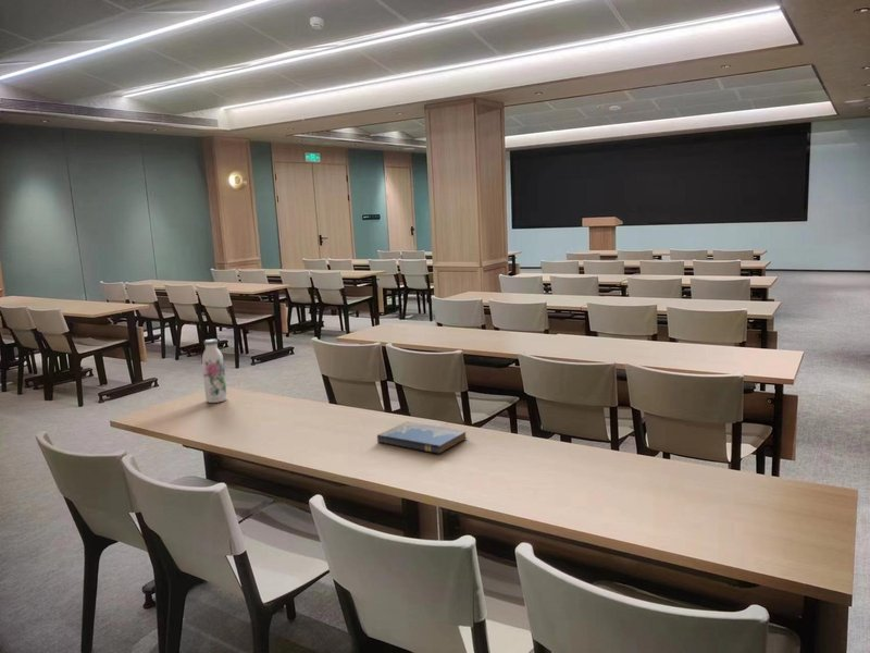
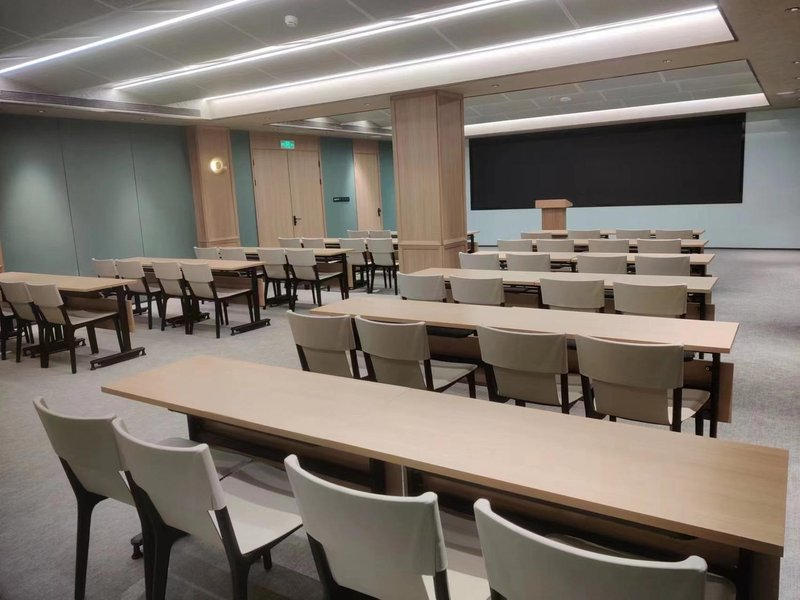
- water bottle (213, 370)
- hardcover book (422, 436)
